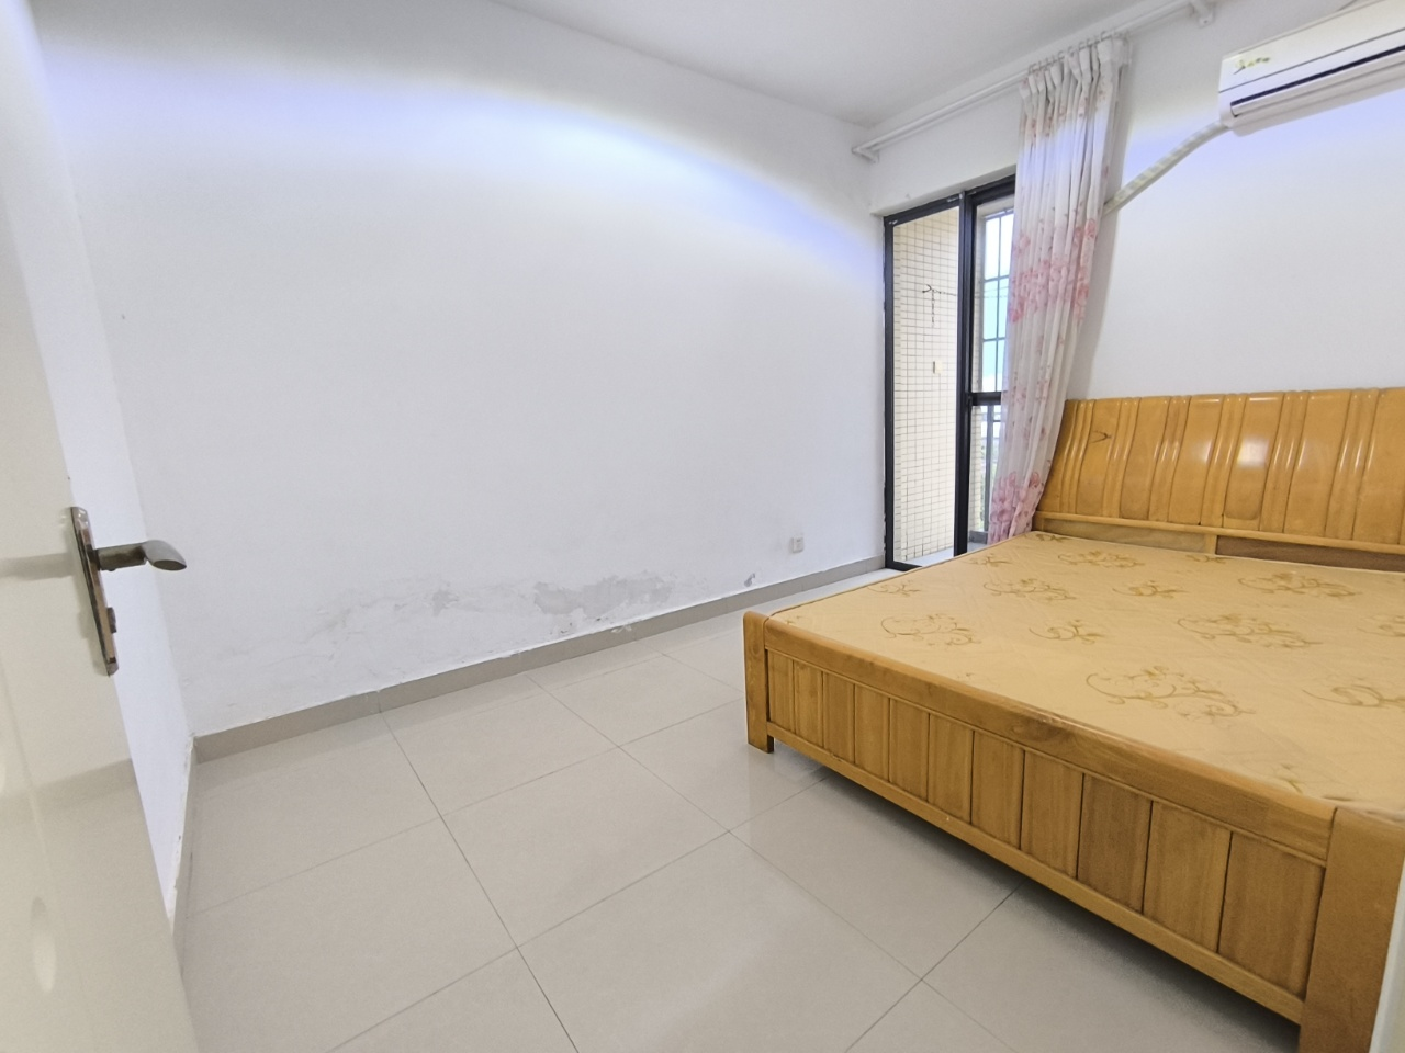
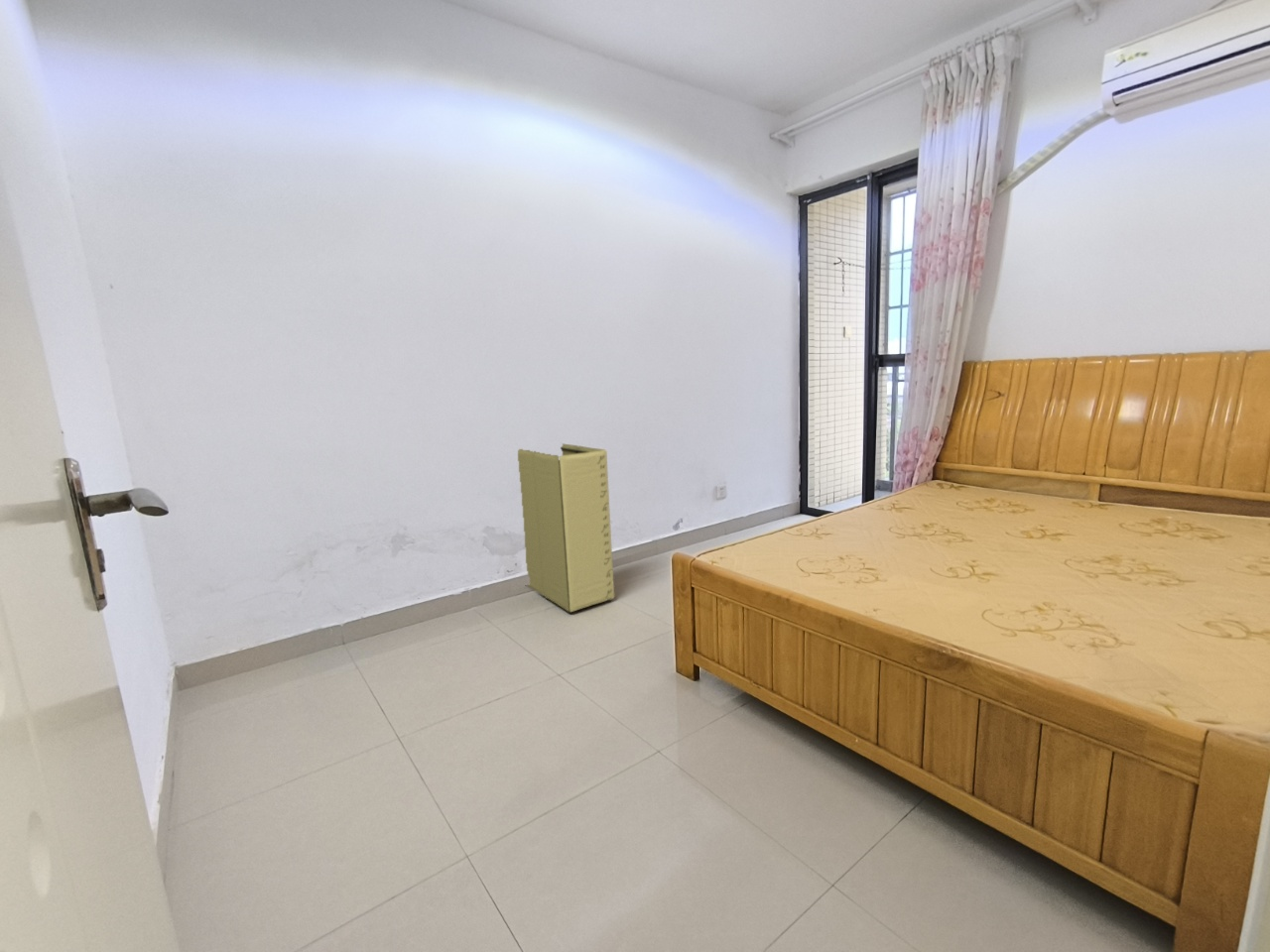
+ laundry hamper (562, 522)
